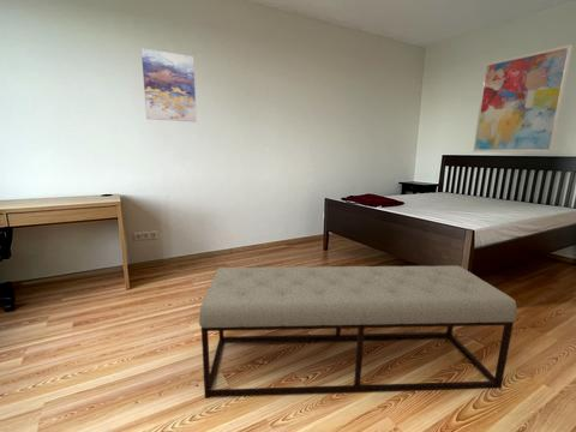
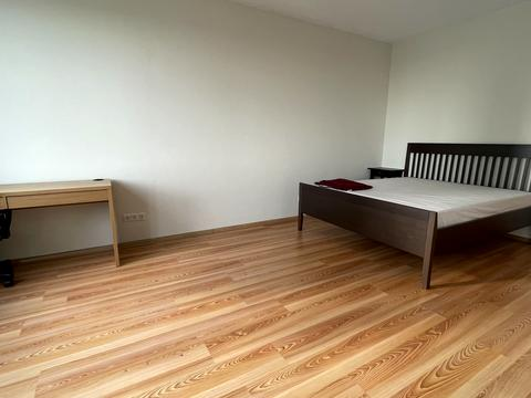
- wall art (169, 86)
- bench (348, 322)
- wall art (516, 104)
